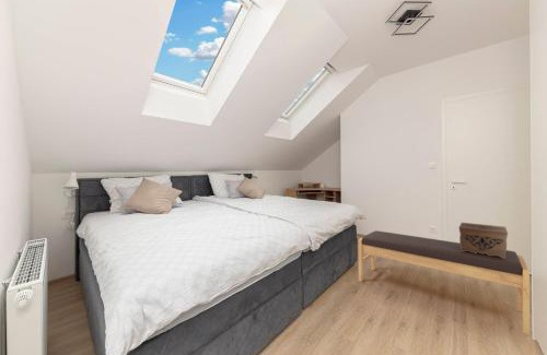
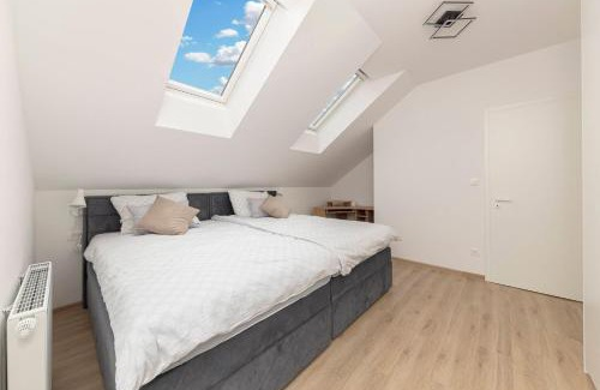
- decorative box (481, 238)
- bench (430, 267)
